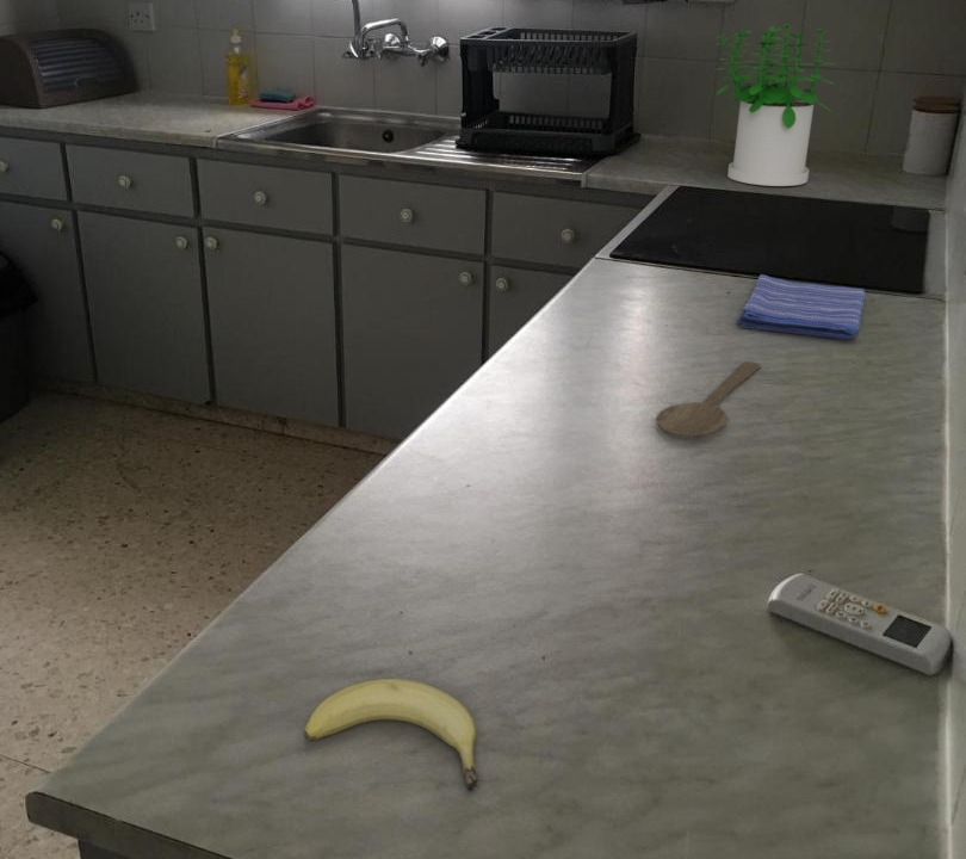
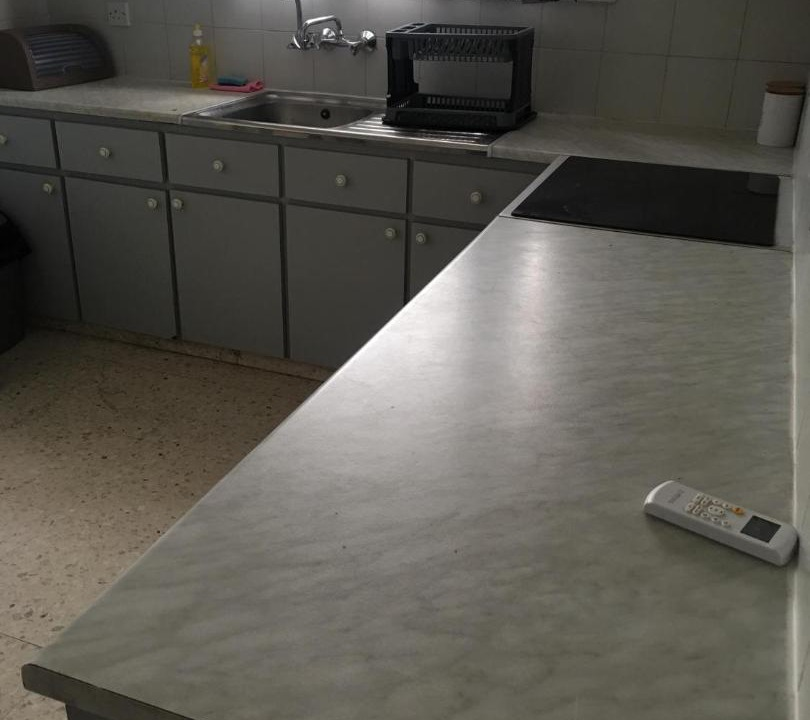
- potted plant (768, 103)
- fruit (404, 721)
- wooden spoon (718, 394)
- dish towel (804, 303)
